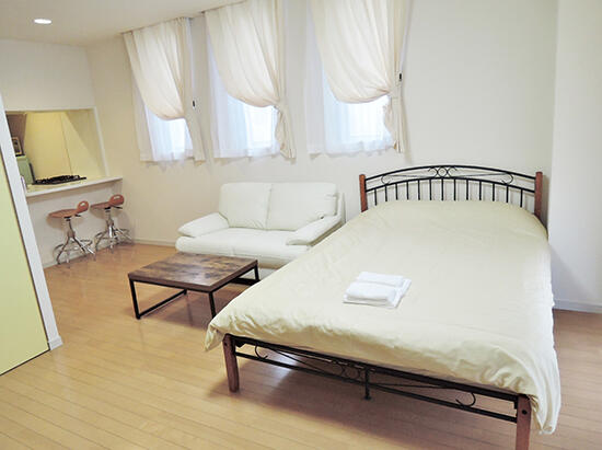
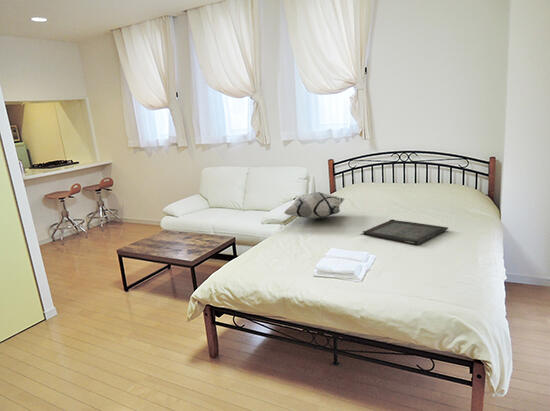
+ decorative pillow (315, 205)
+ serving tray (404, 230)
